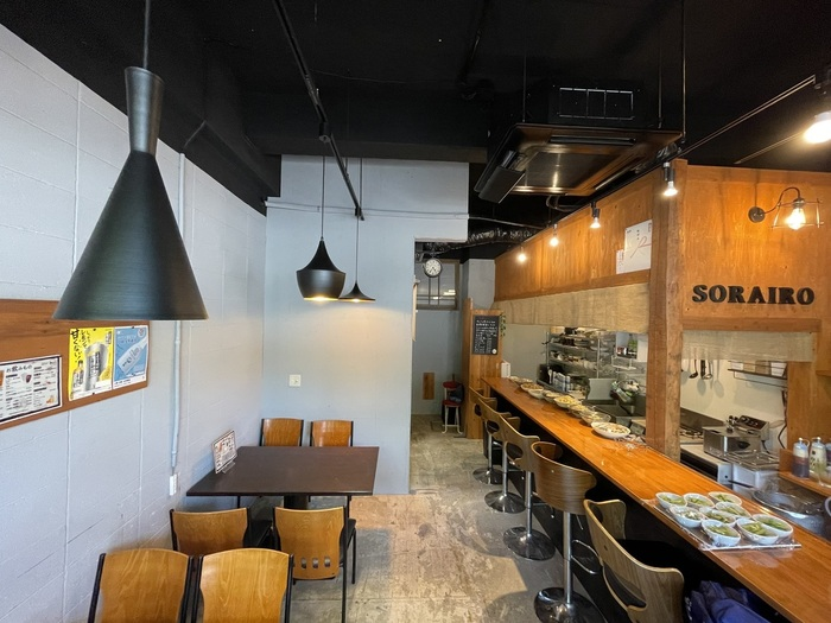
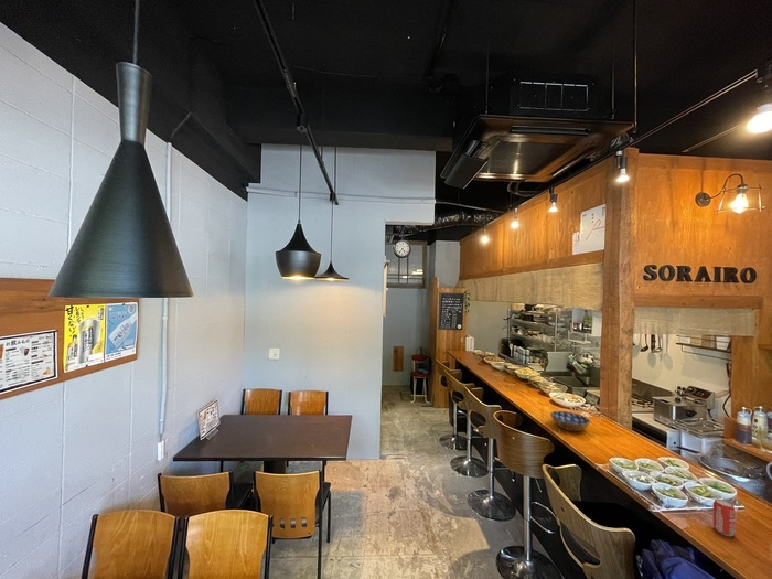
+ beverage can (723, 517)
+ bowl (569, 422)
